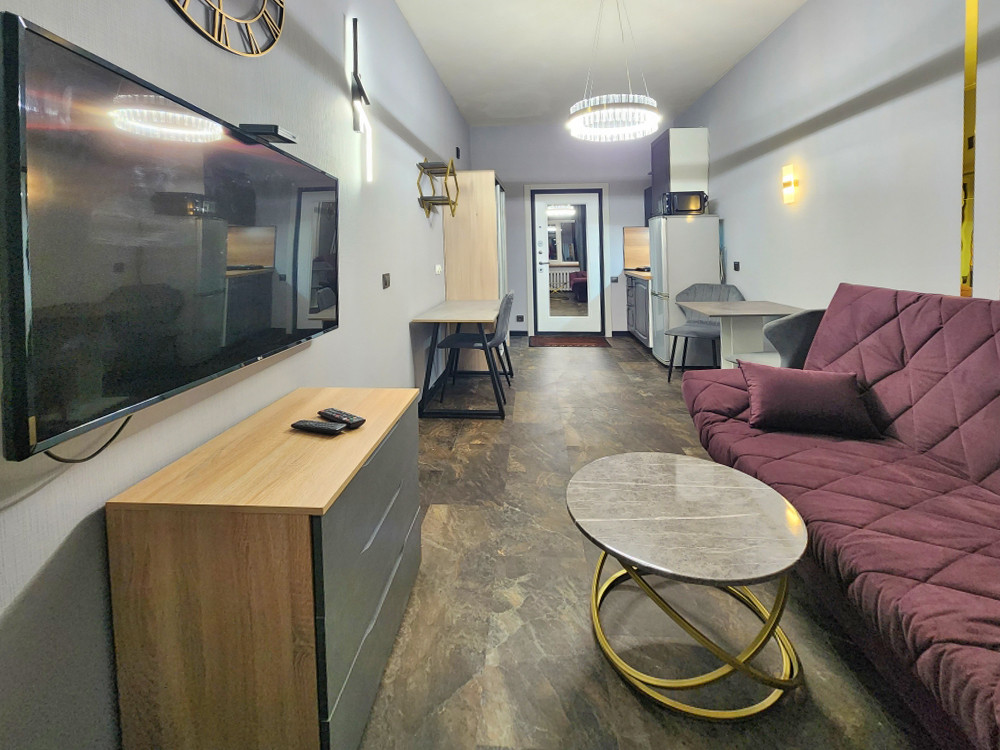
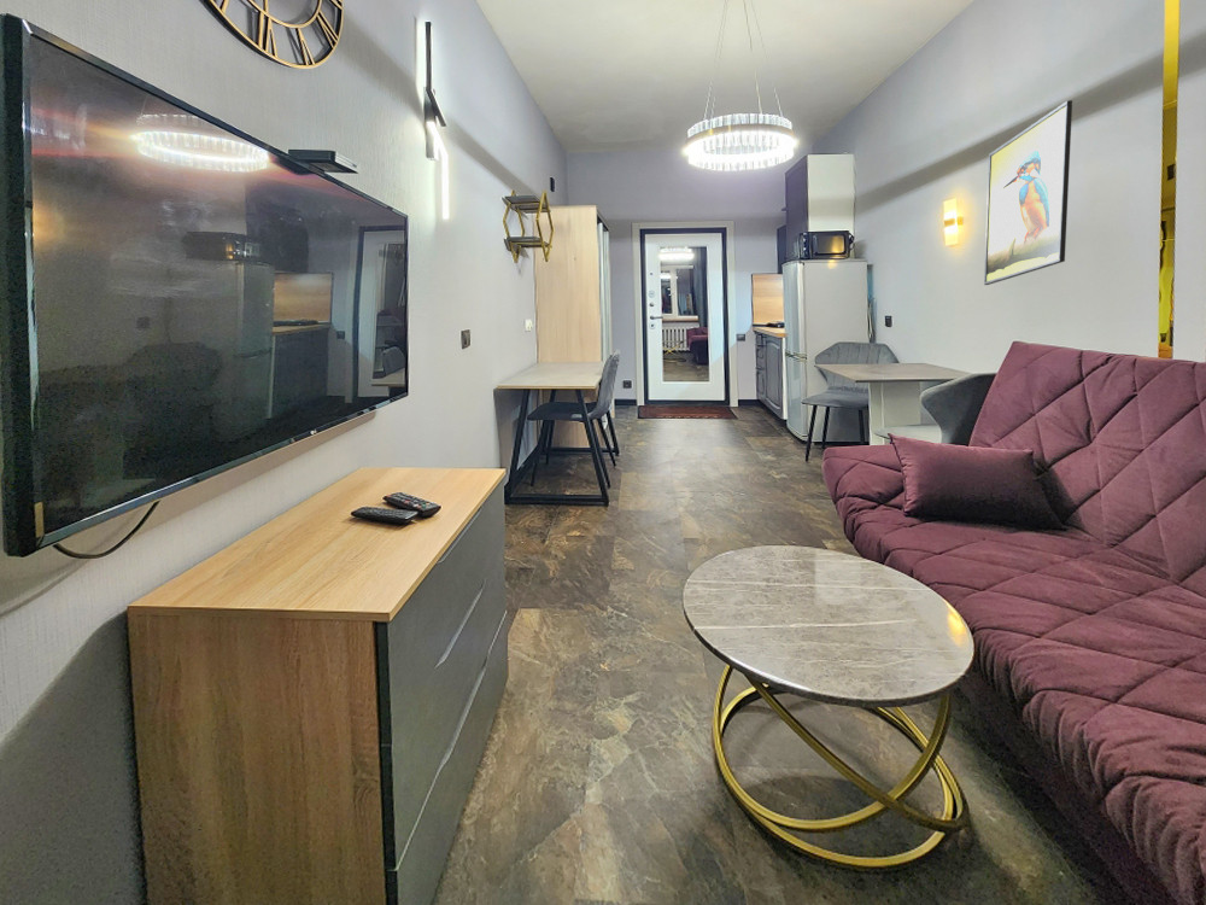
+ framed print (1023, 203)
